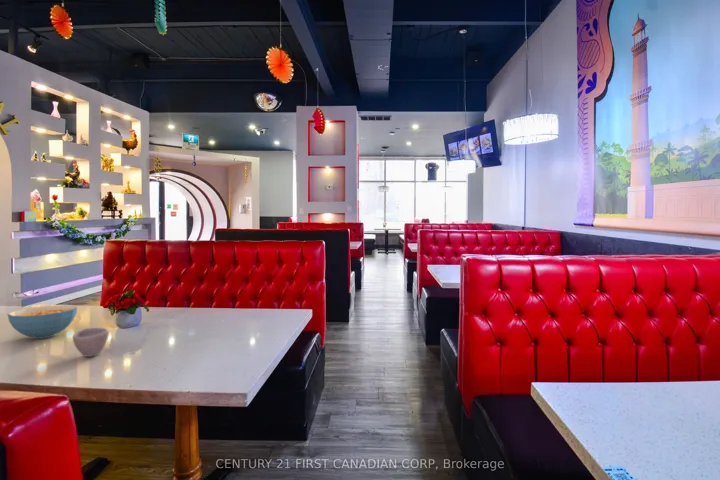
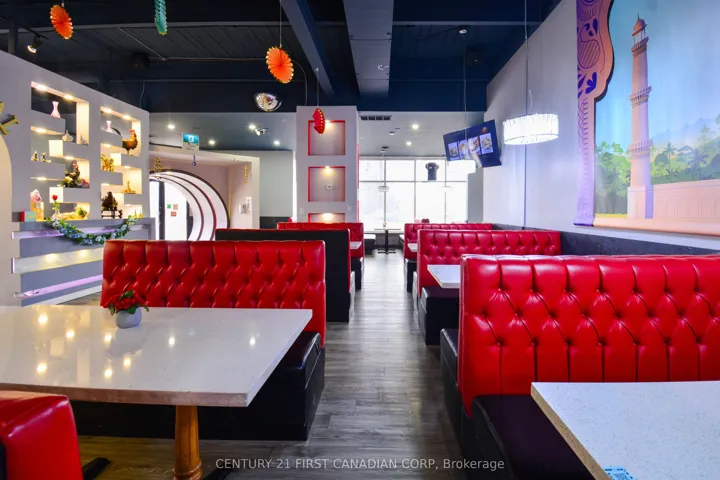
- cup (89, 342)
- cereal bowl (44, 323)
